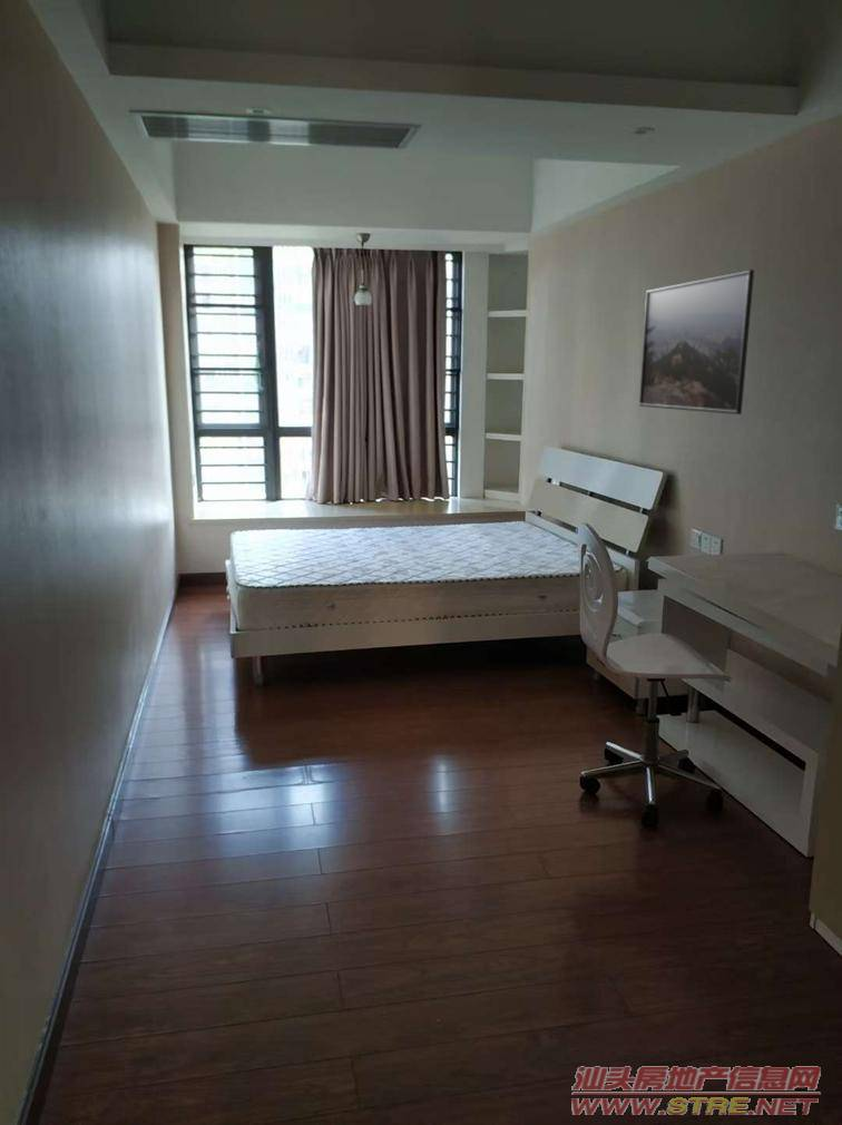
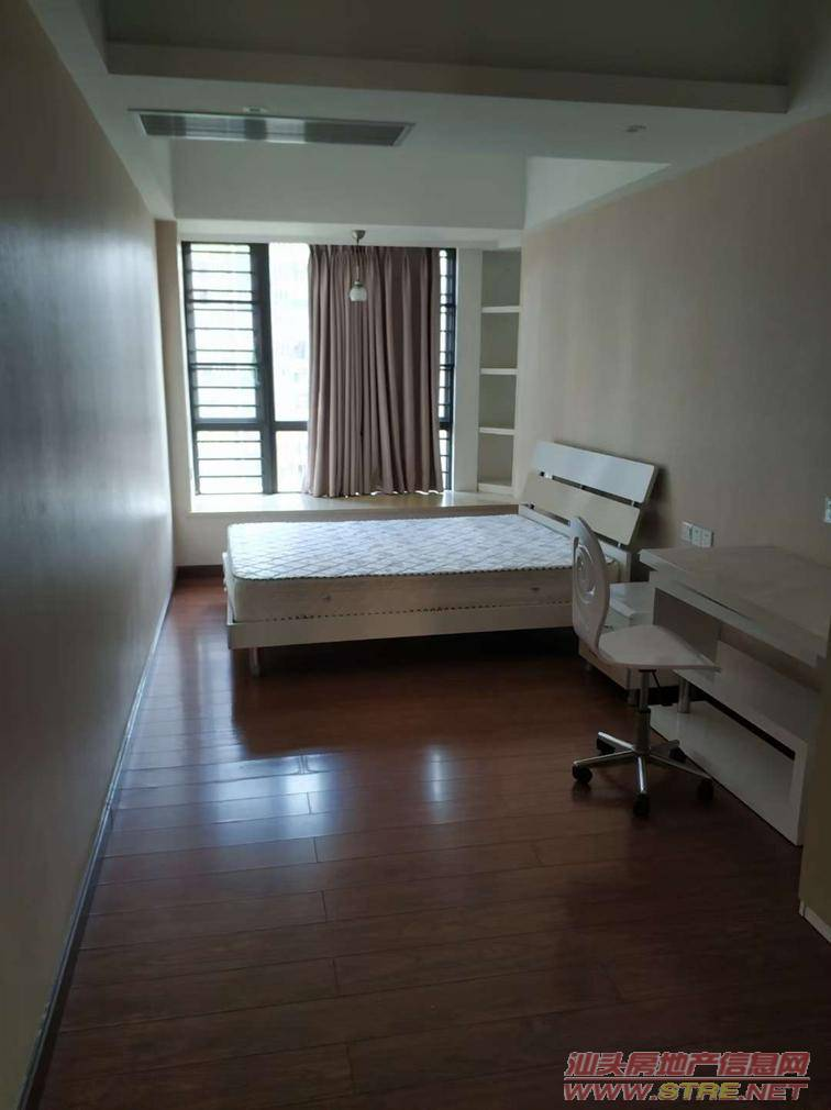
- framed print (689, 346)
